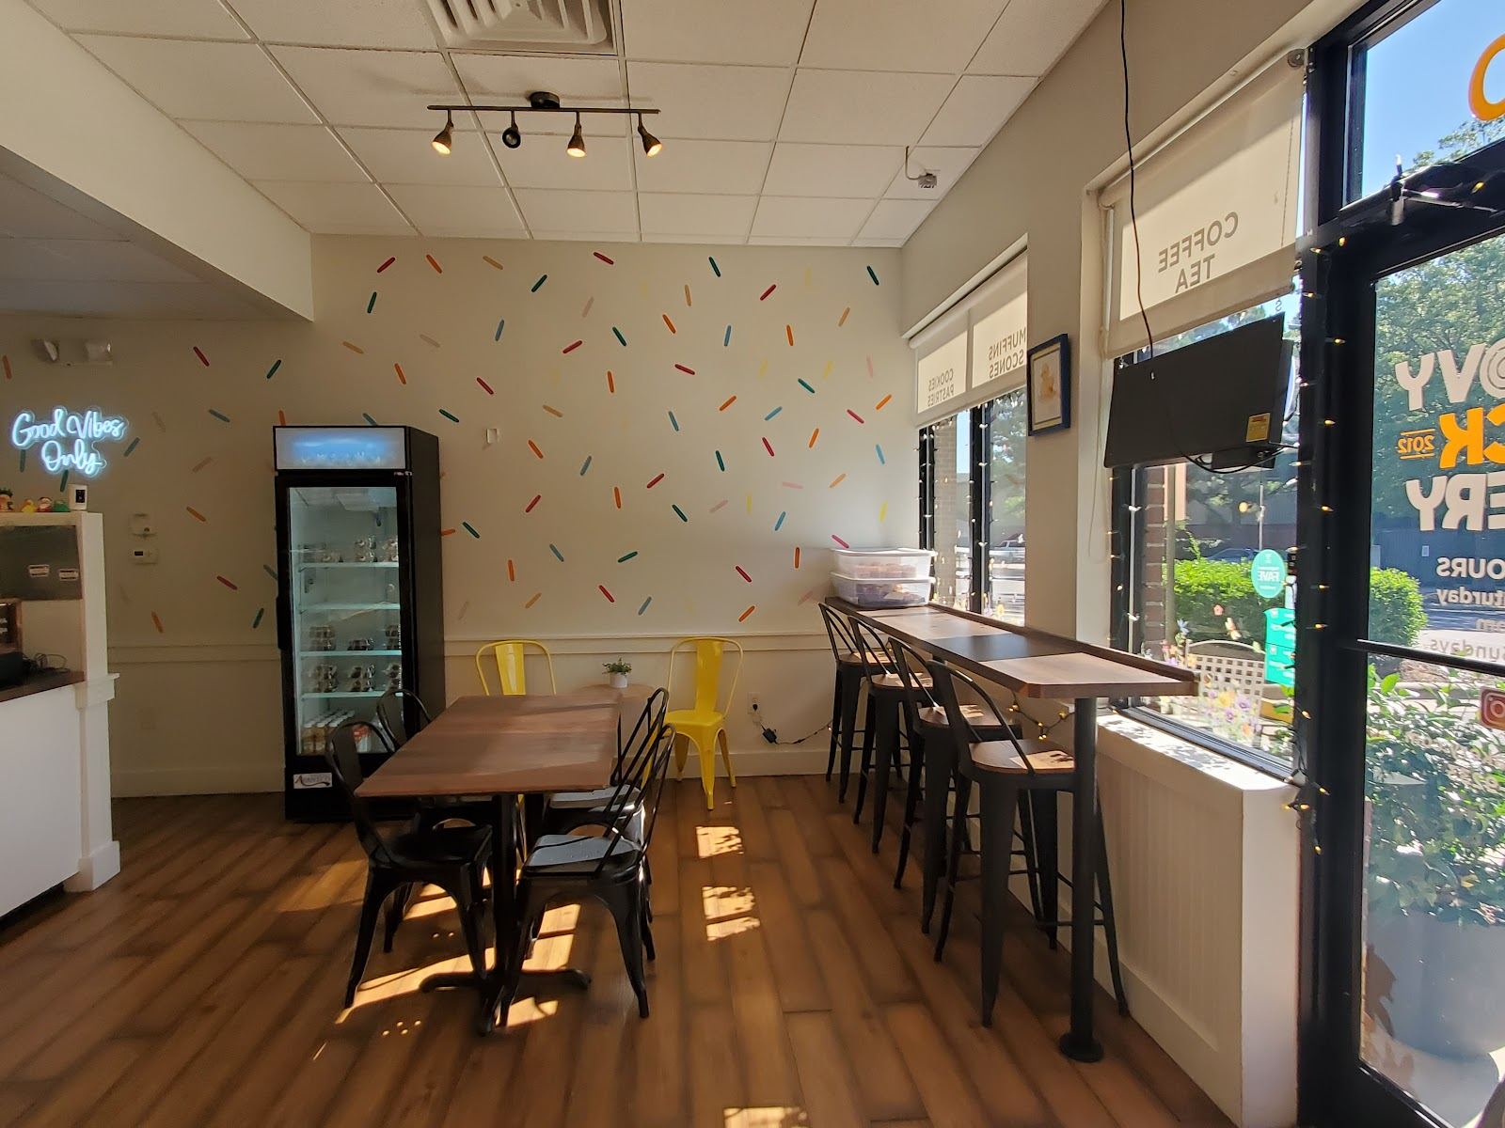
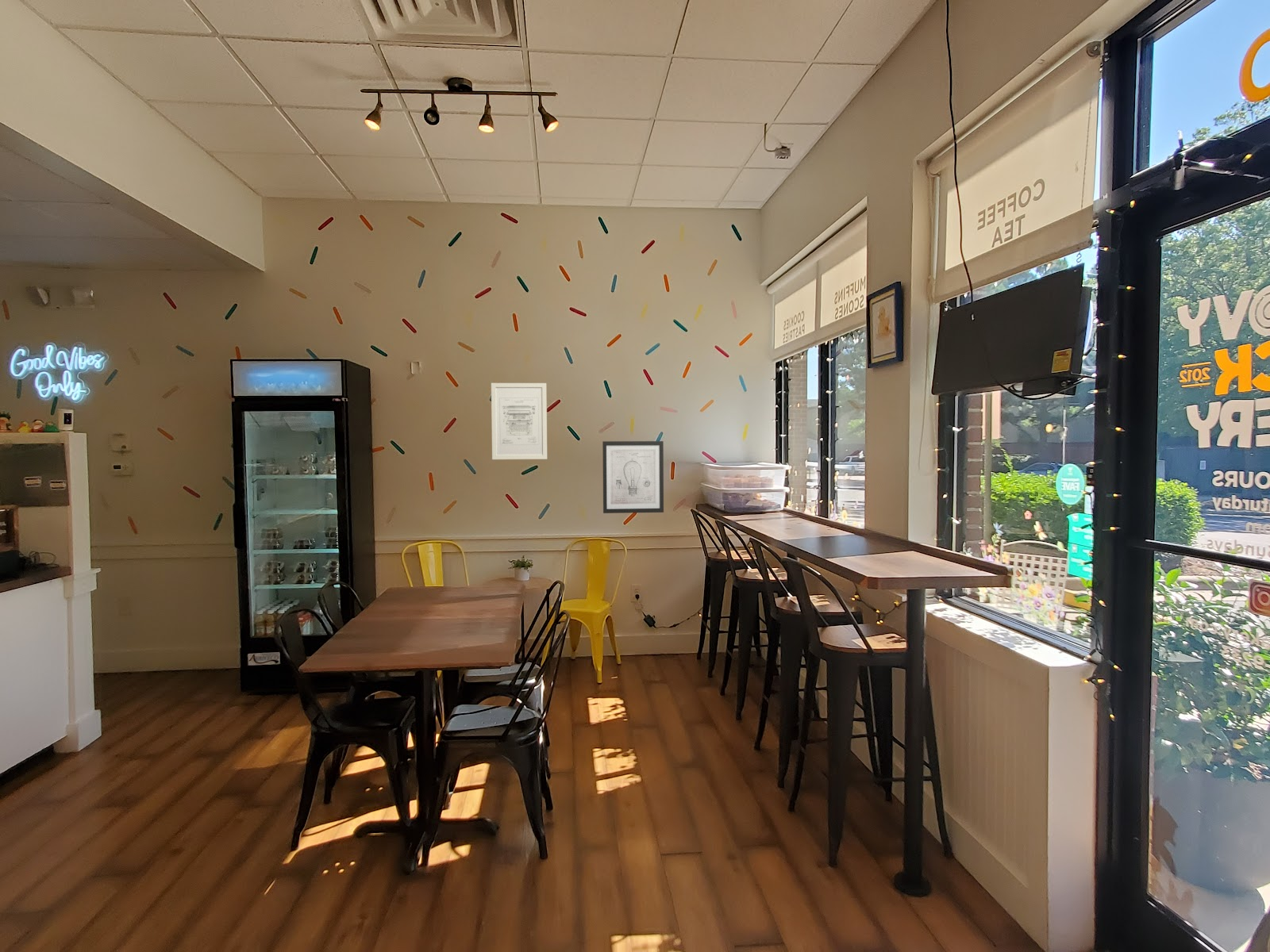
+ wall art (633, 477)
+ wall art (519, 421)
